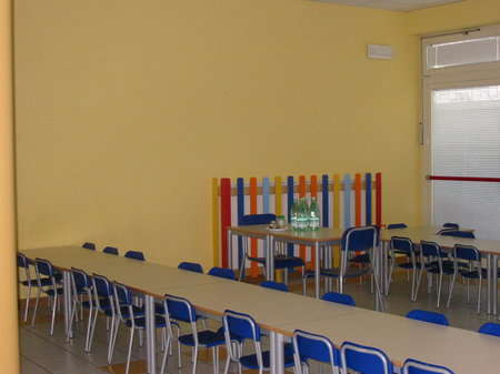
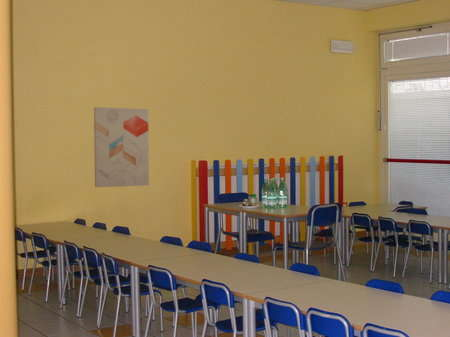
+ wall art (122, 147)
